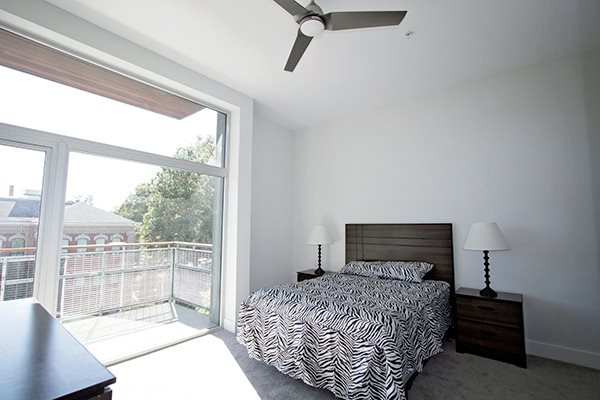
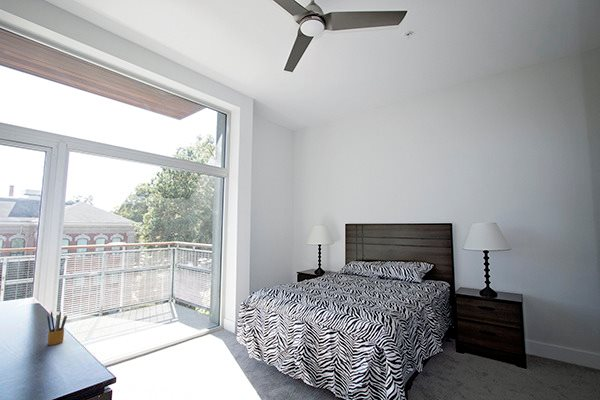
+ pencil box (55, 326)
